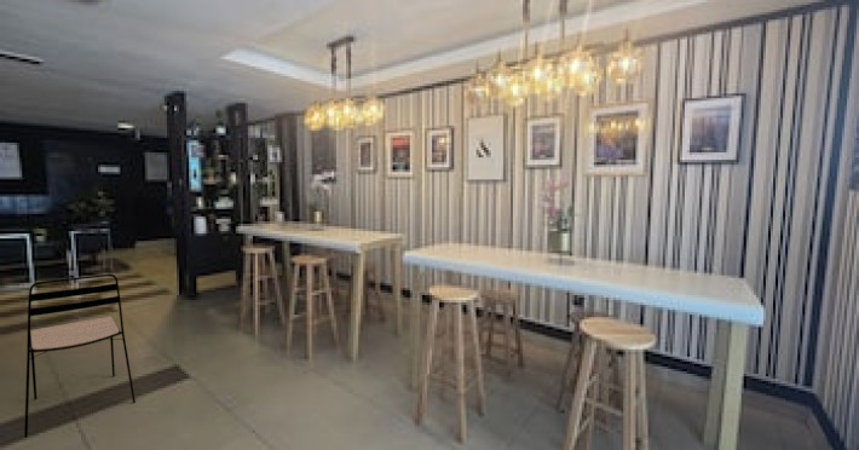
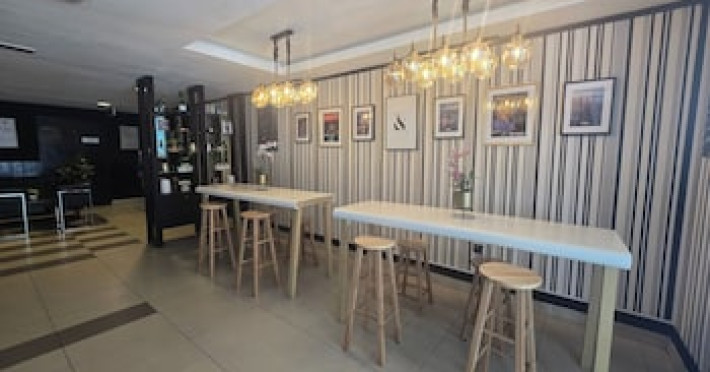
- dining chair (76, 338)
